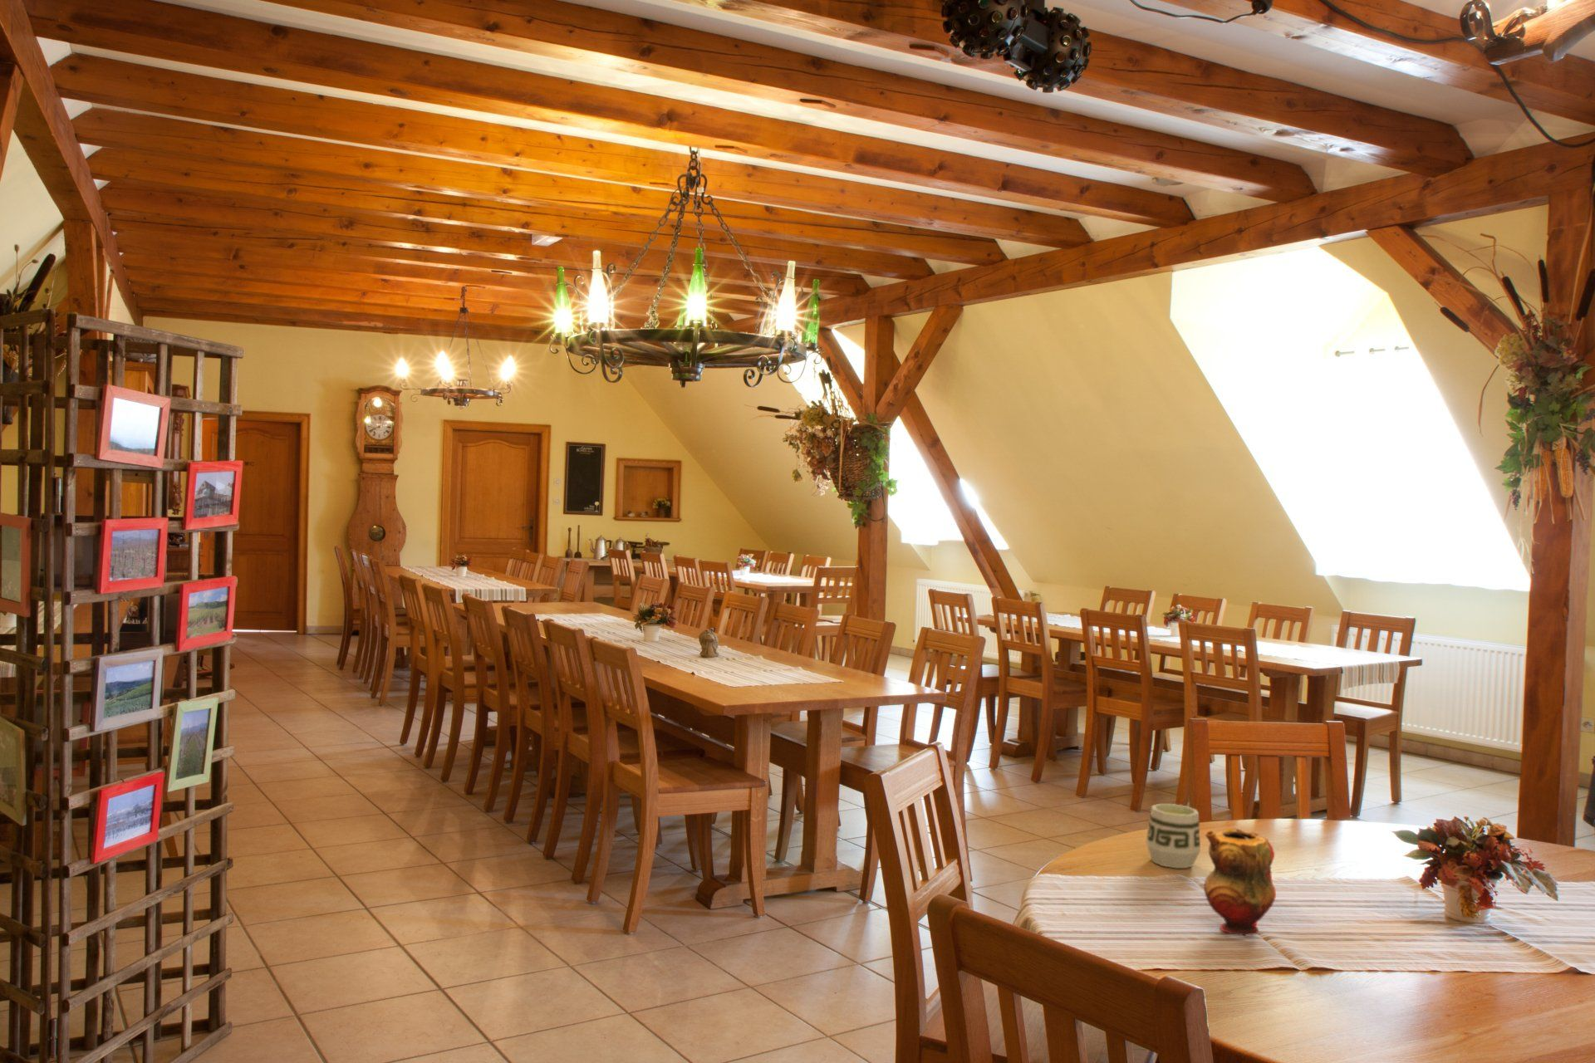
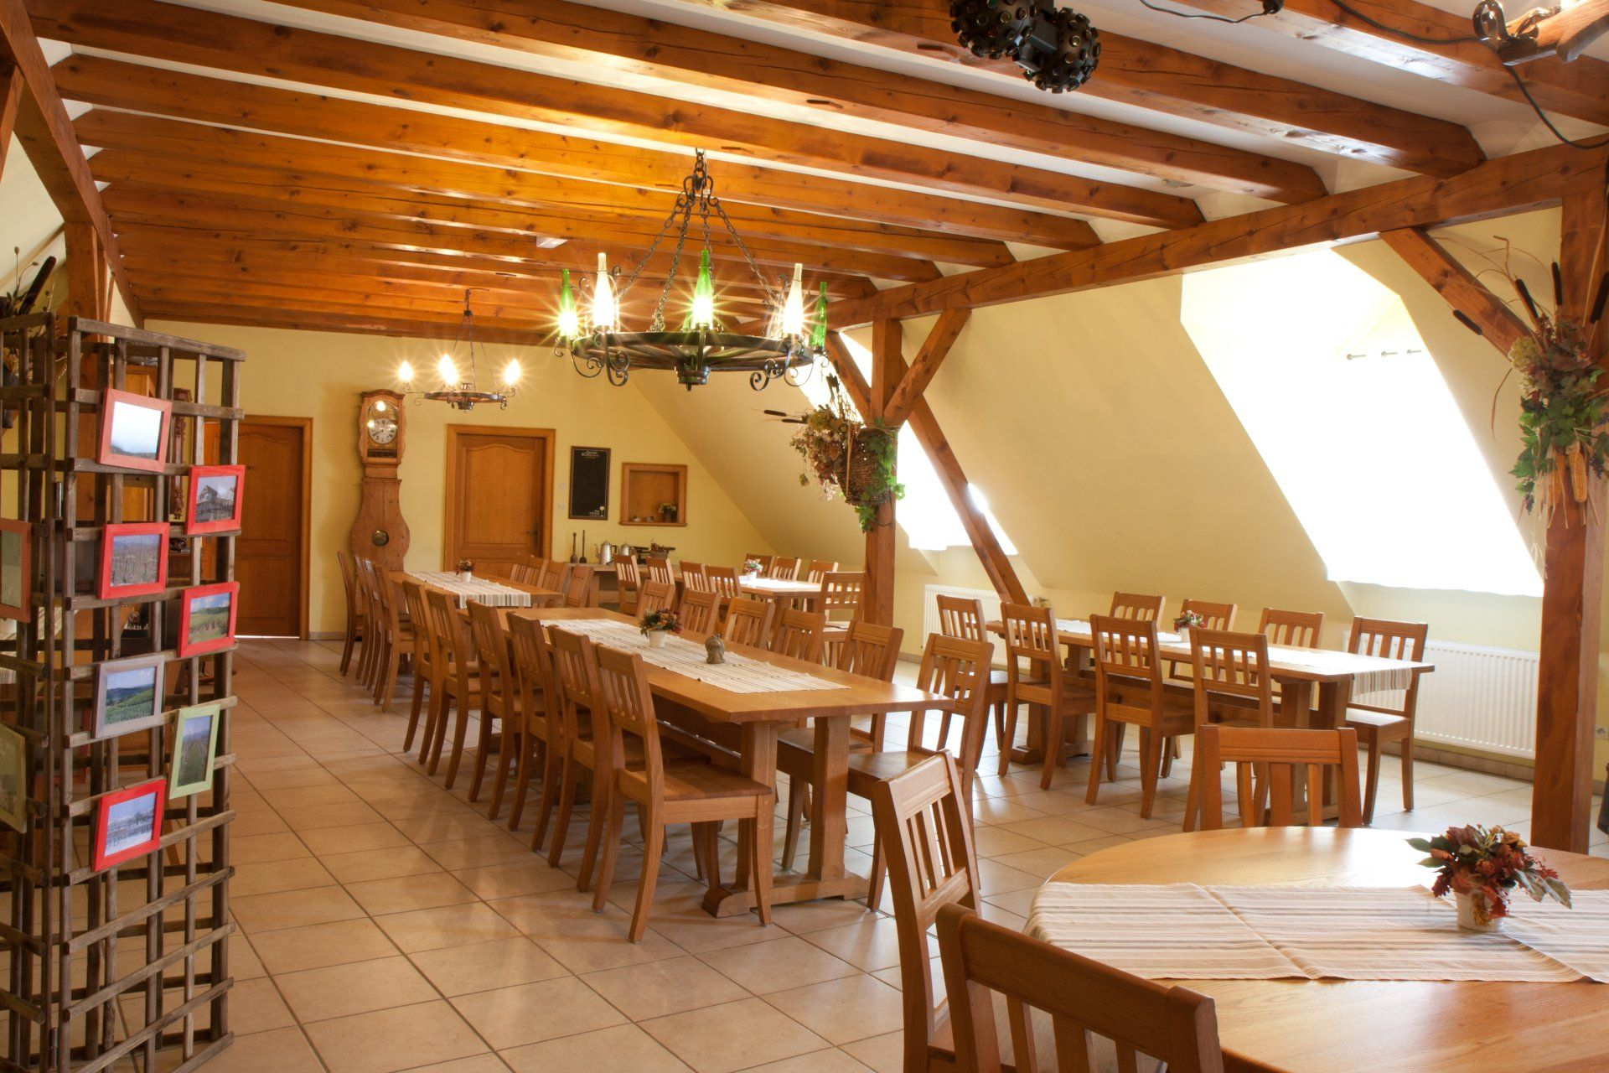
- cup (1173, 835)
- teapot (1241, 874)
